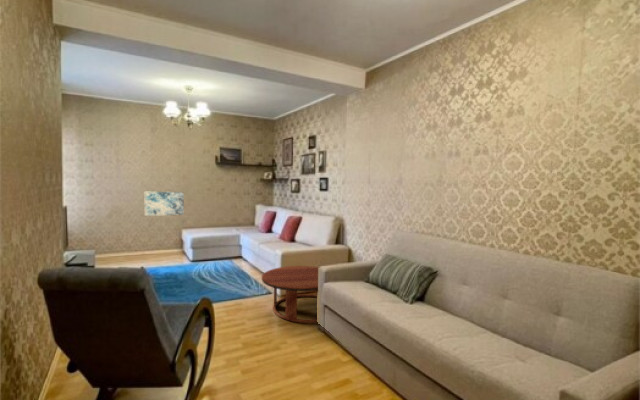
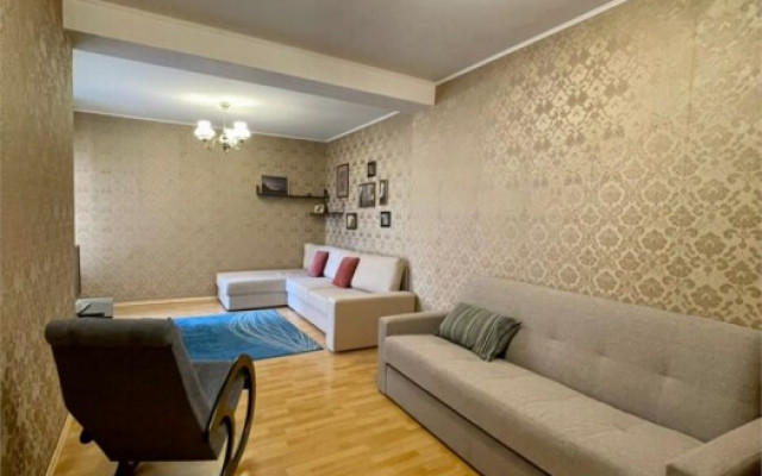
- wall art (164, 203)
- coffee table (306, 290)
